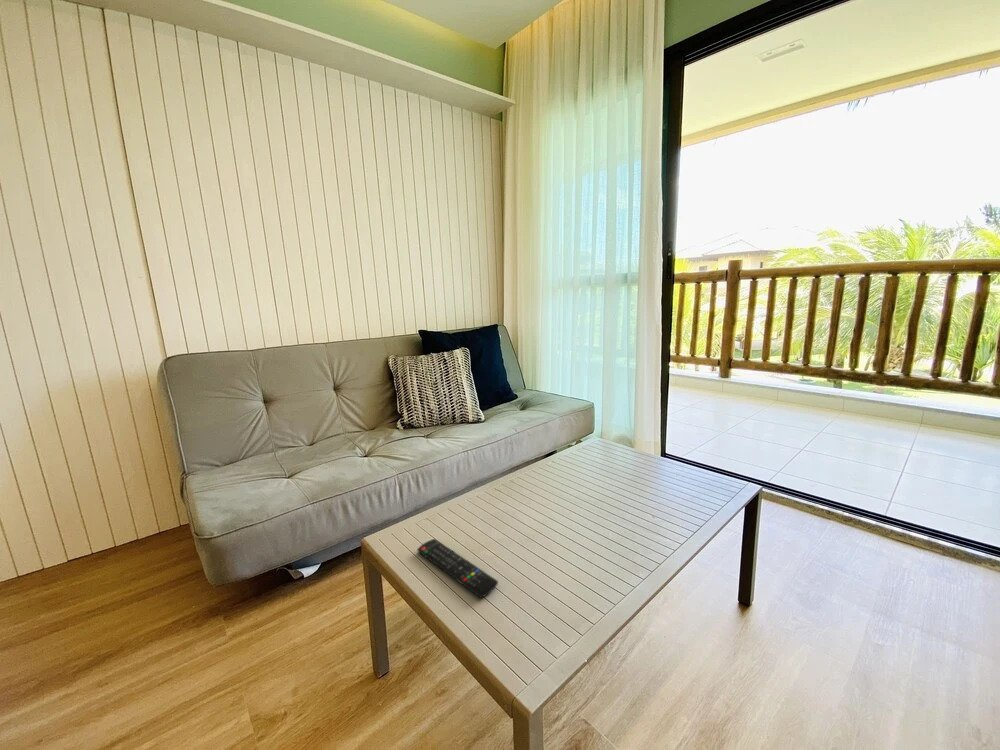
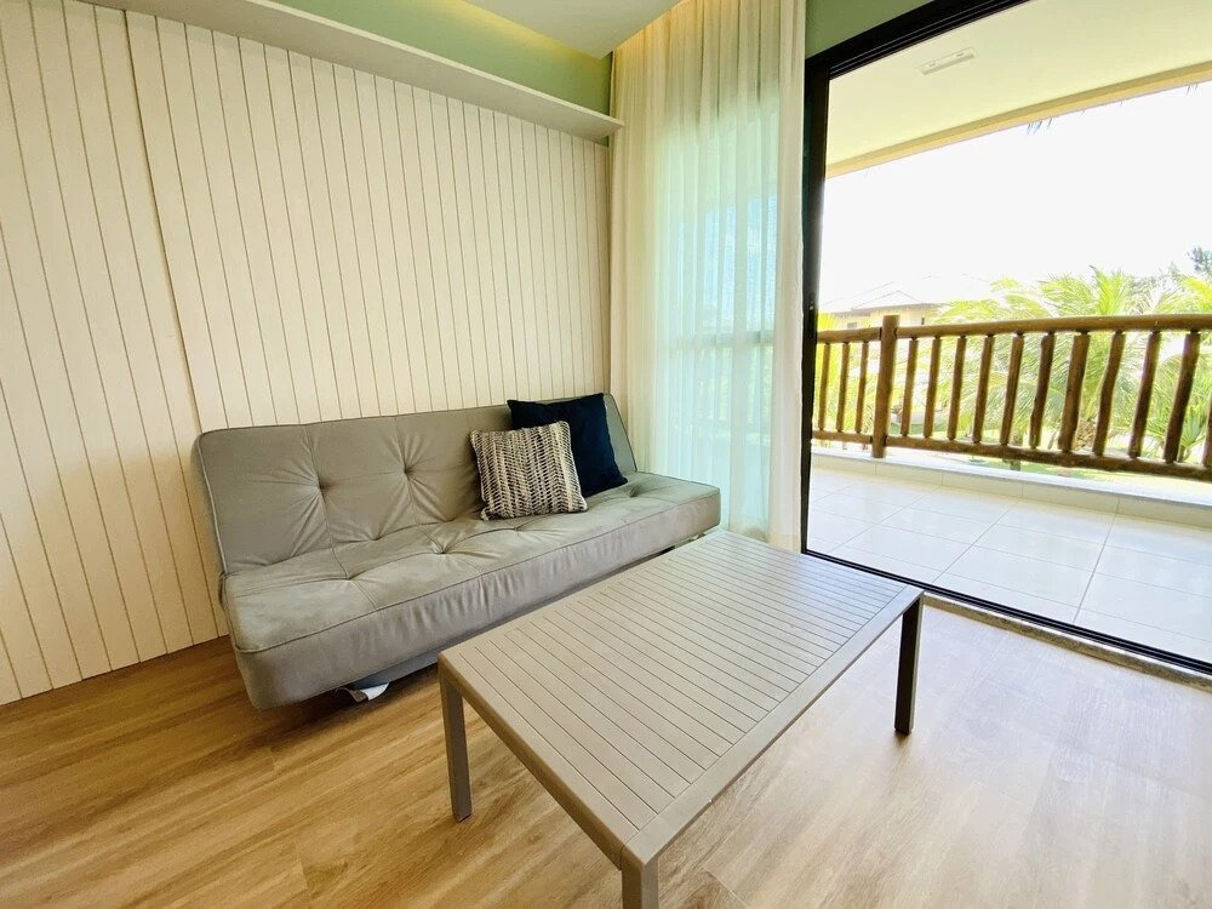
- remote control (454, 565)
